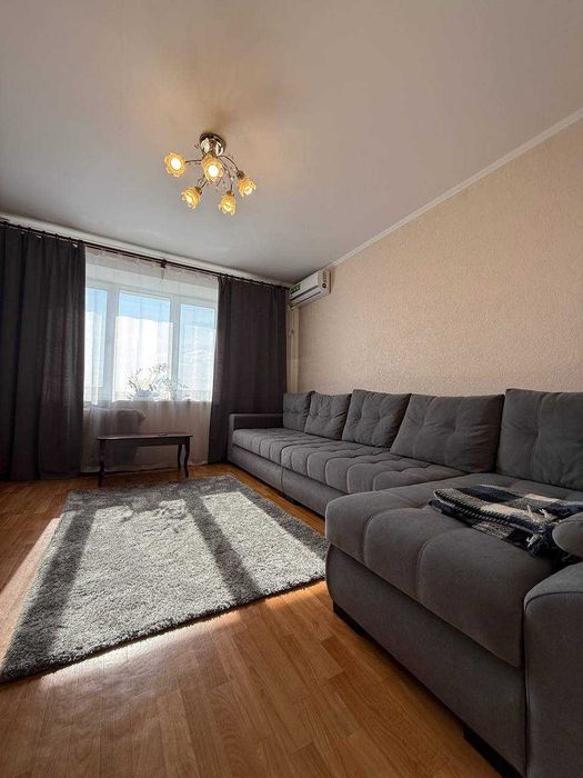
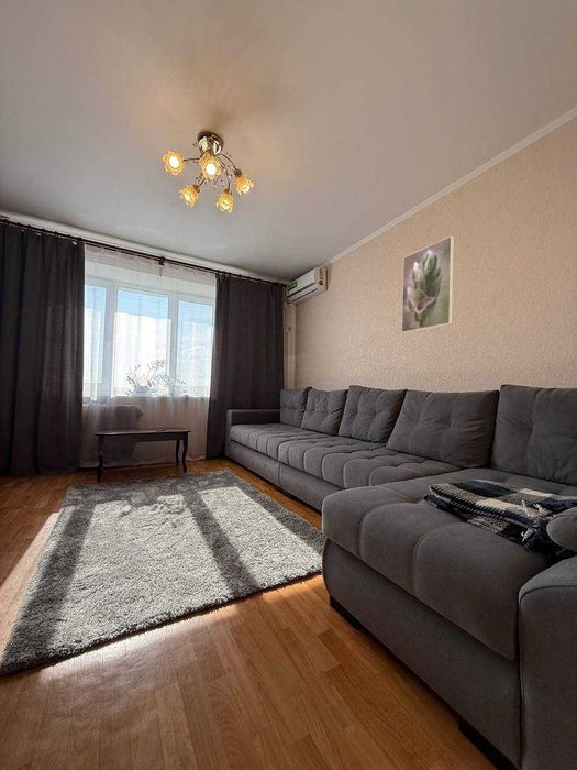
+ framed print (425, 287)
